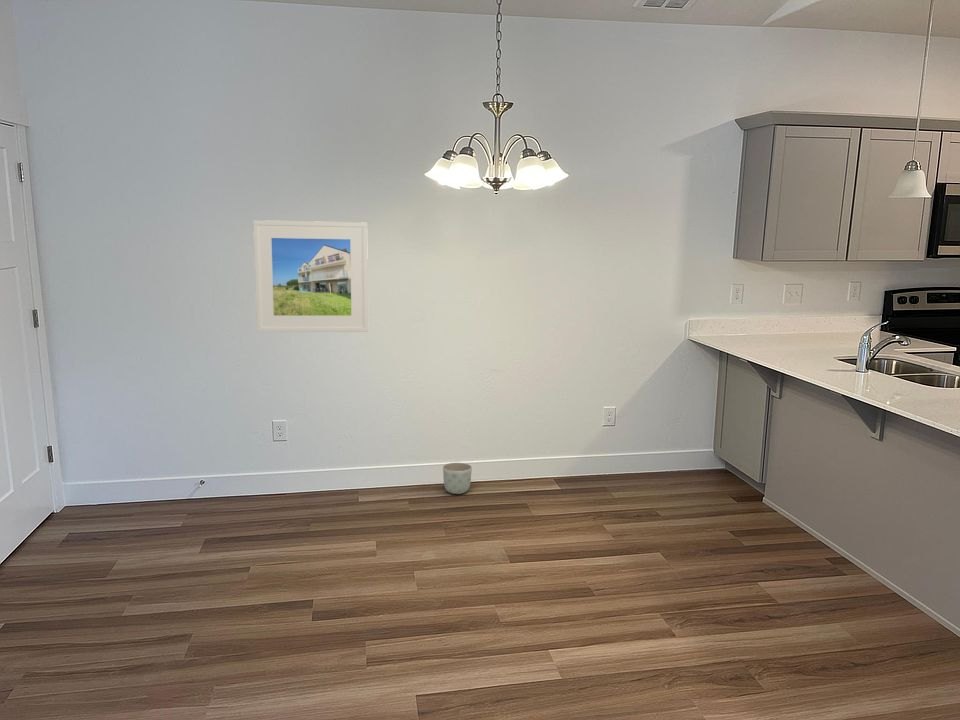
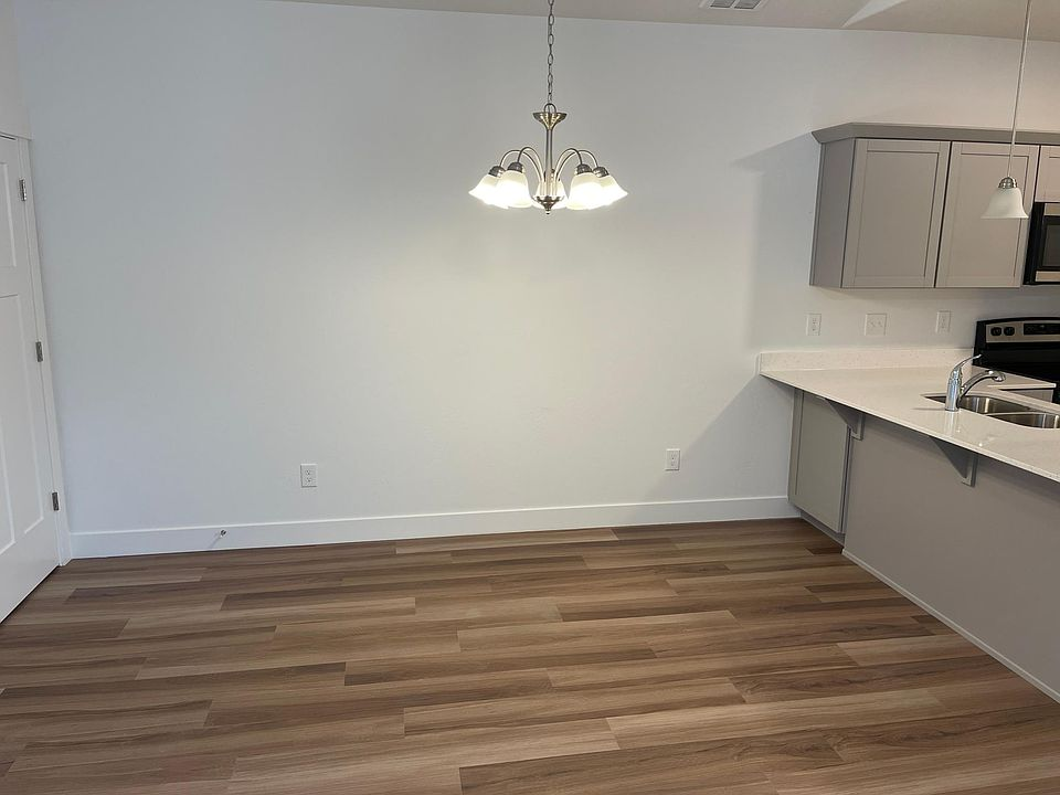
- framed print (312, 277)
- planter (457, 479)
